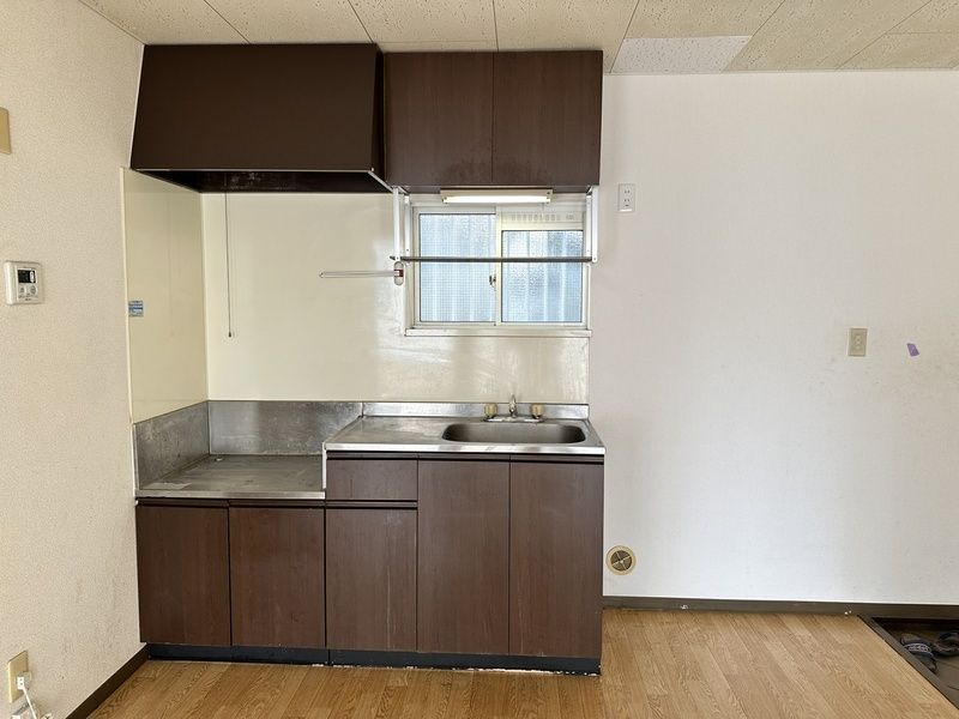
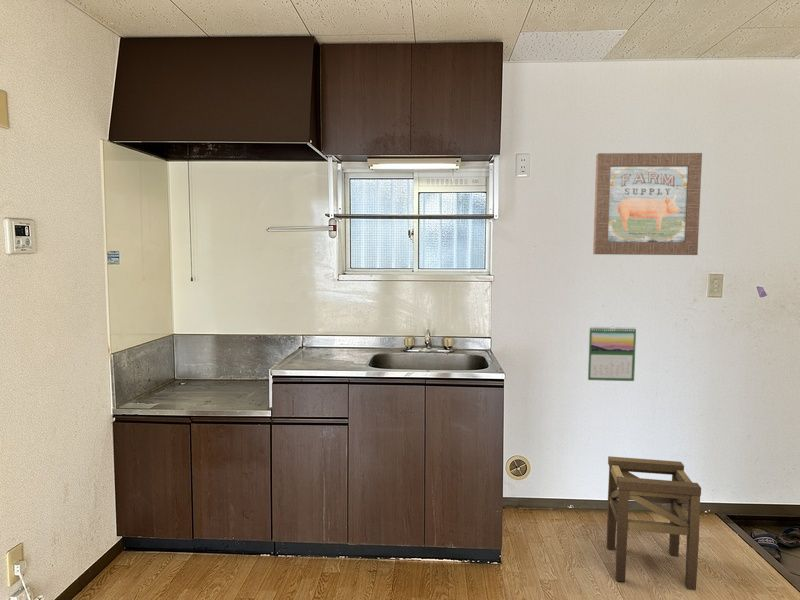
+ stool (649, 521)
+ wall art (646, 204)
+ calendar (611, 353)
